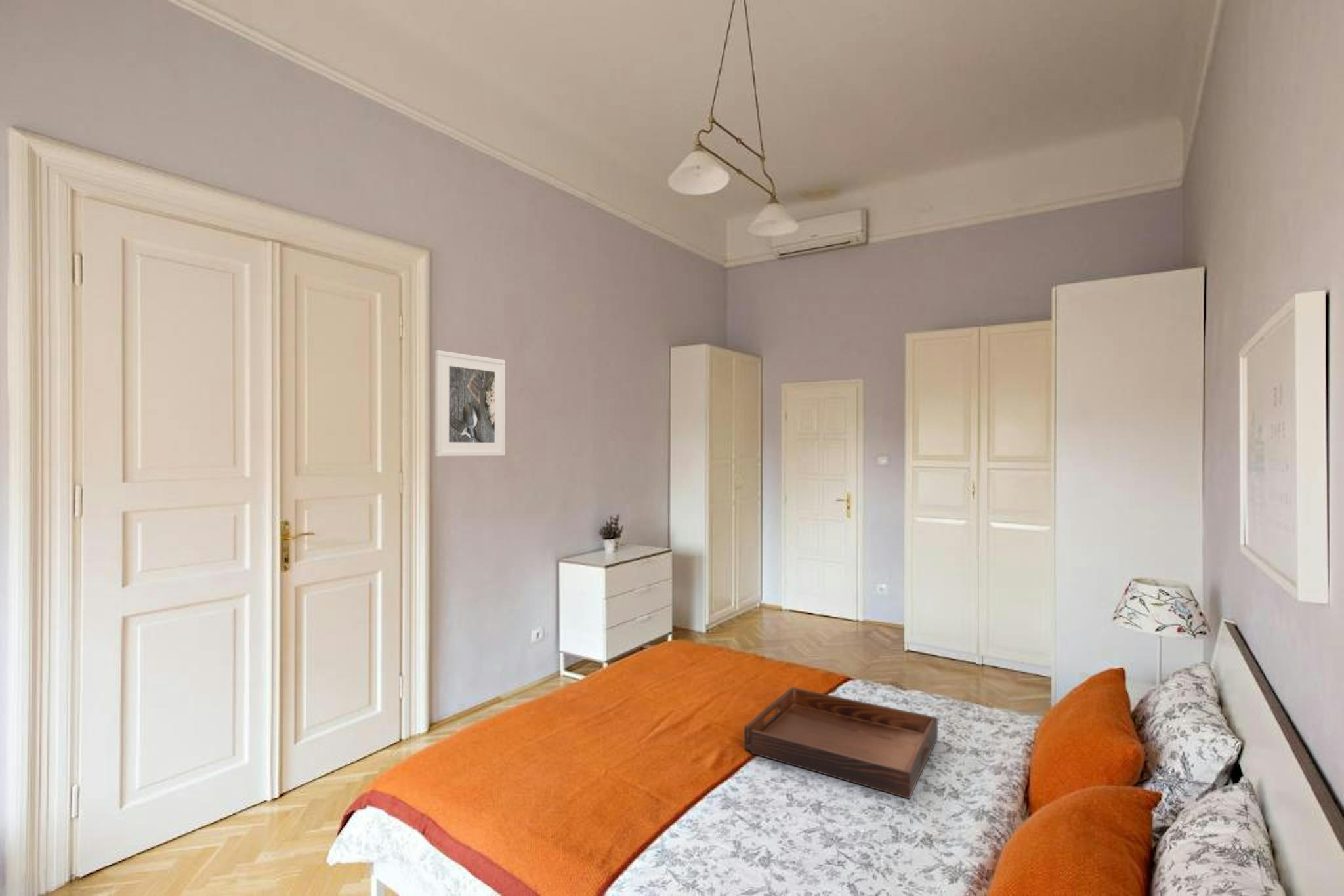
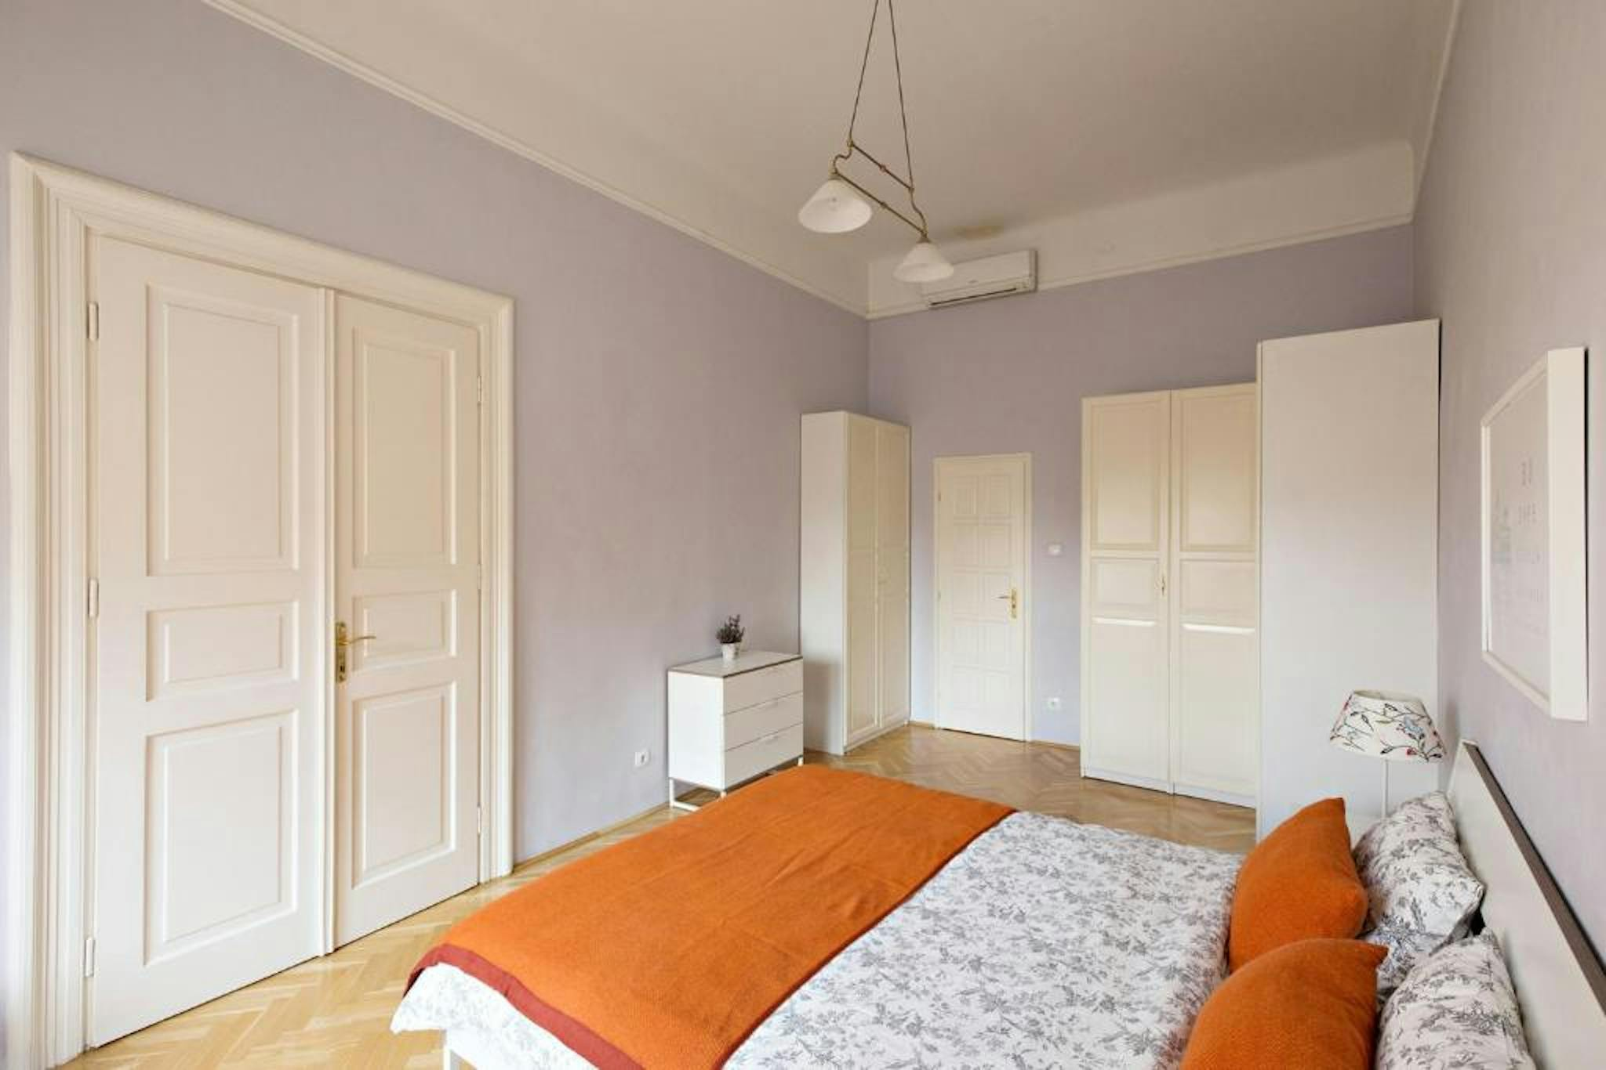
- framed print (472, 405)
- serving tray (841, 733)
